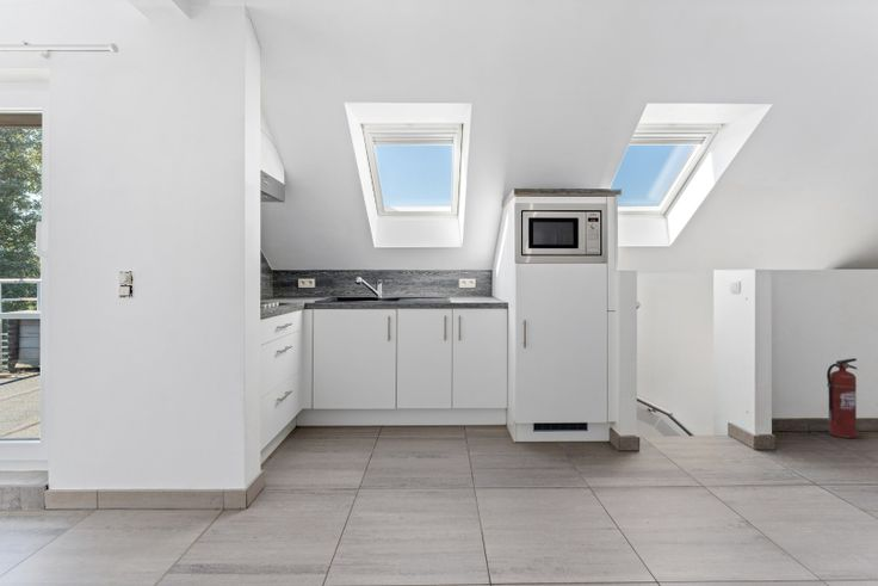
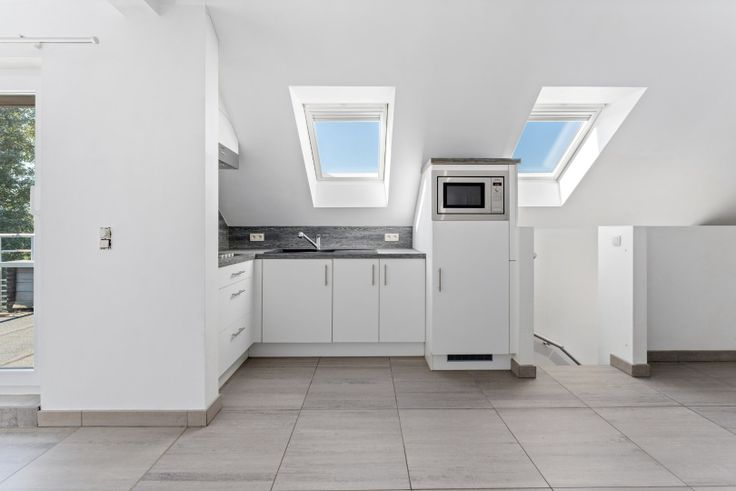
- fire extinguisher (841, 396)
